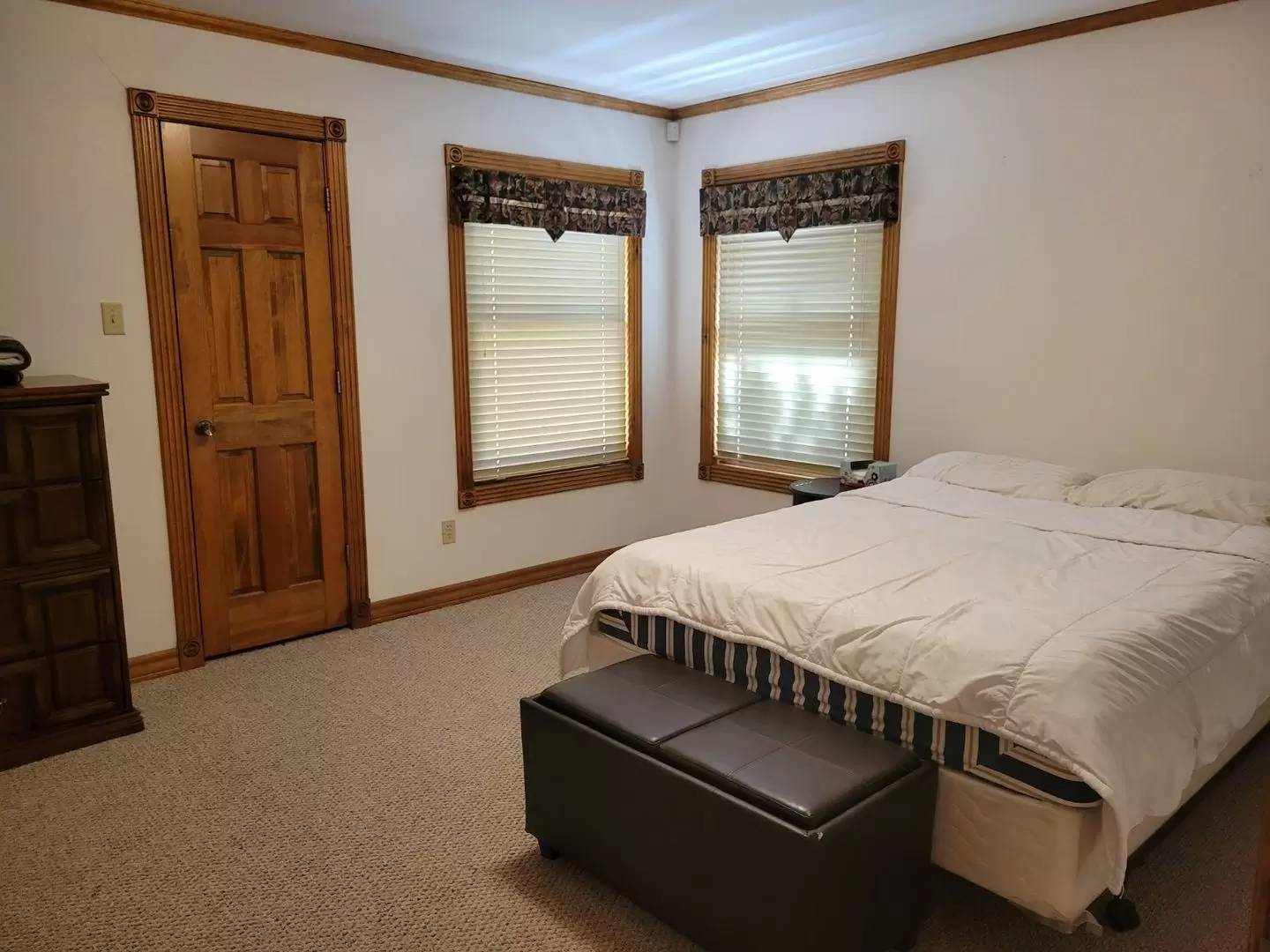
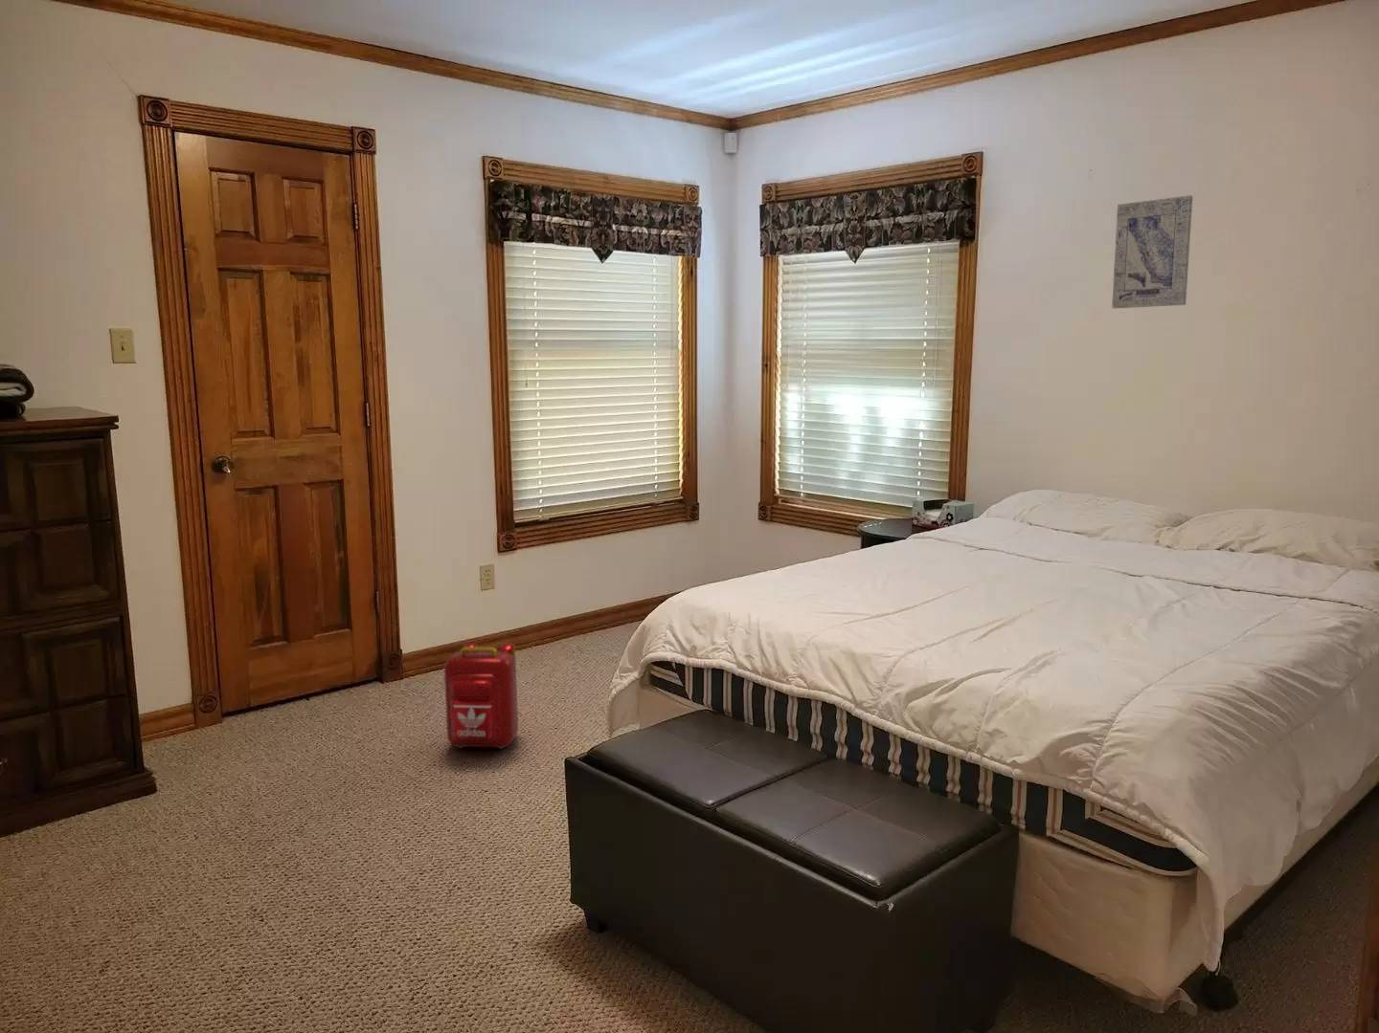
+ wall art (1151, 254)
+ backpack (481, 697)
